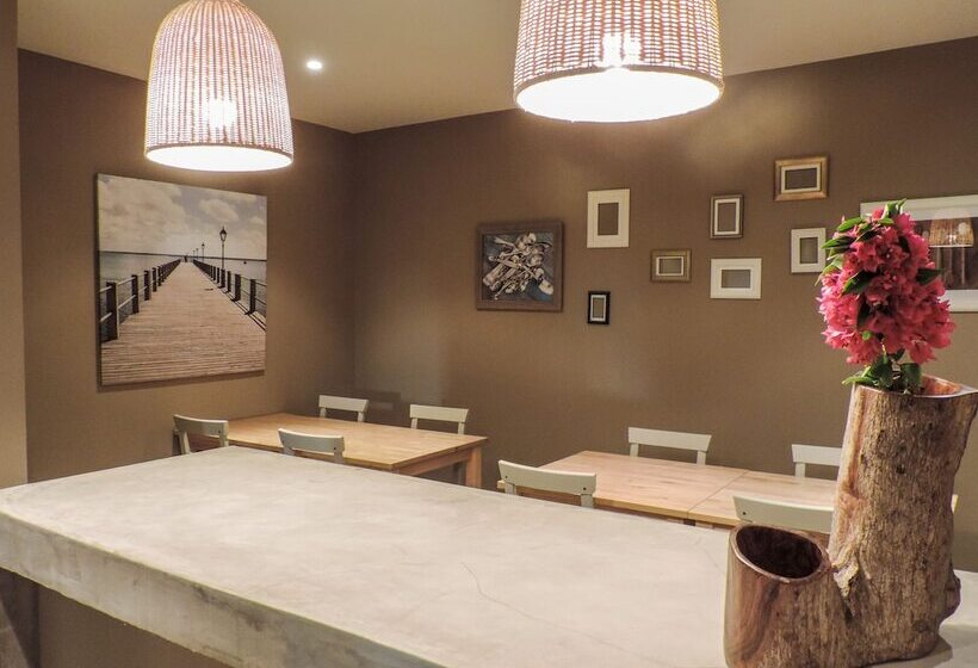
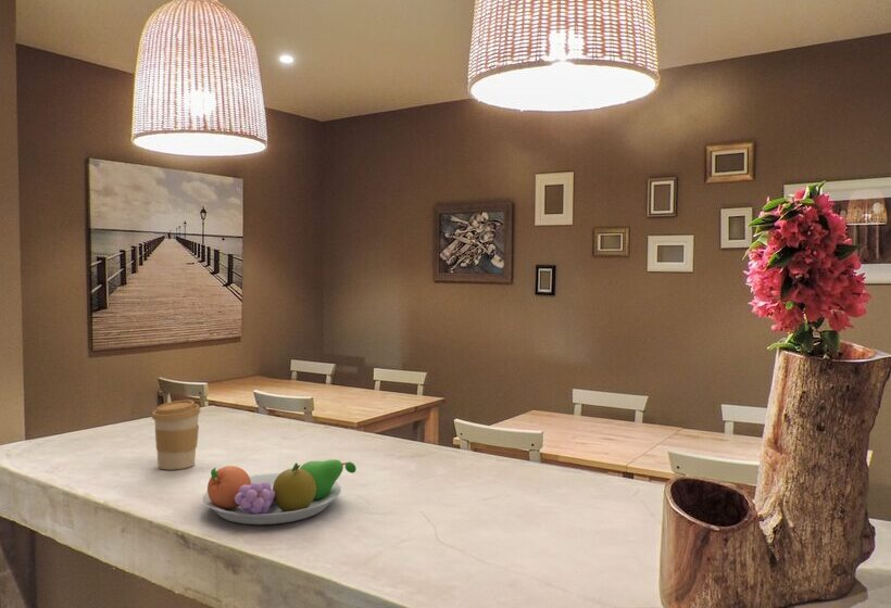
+ fruit bowl (278, 479)
+ coffee cup (176, 433)
